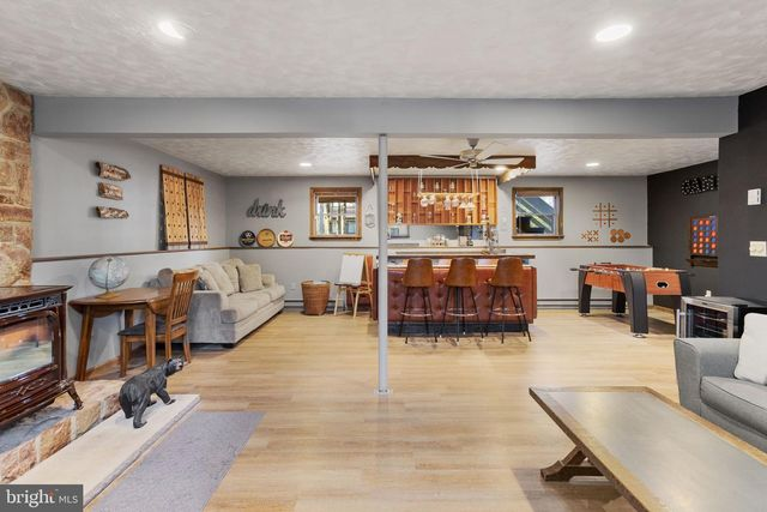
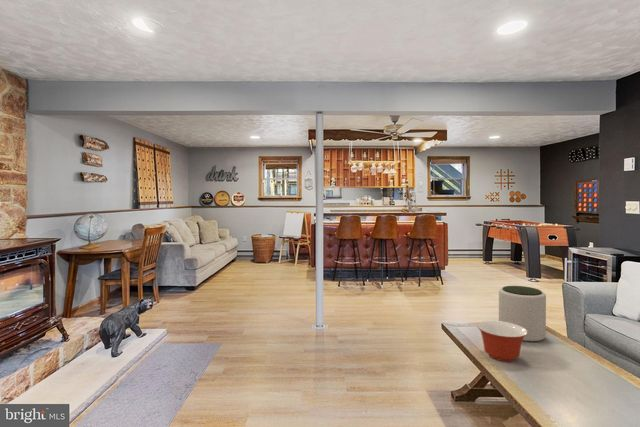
+ plant pot (521, 312)
+ mixing bowl (501, 342)
